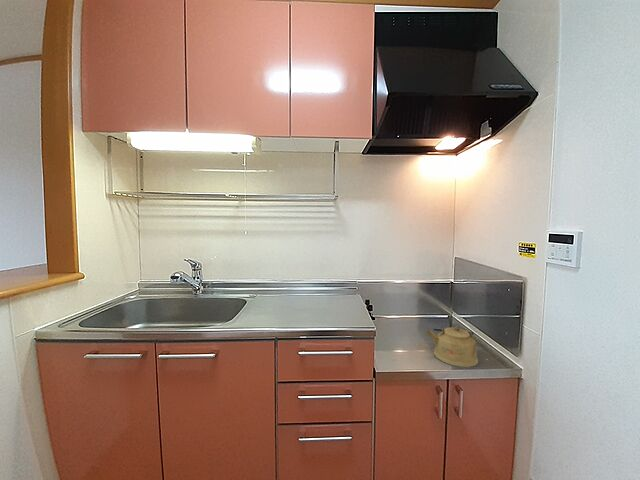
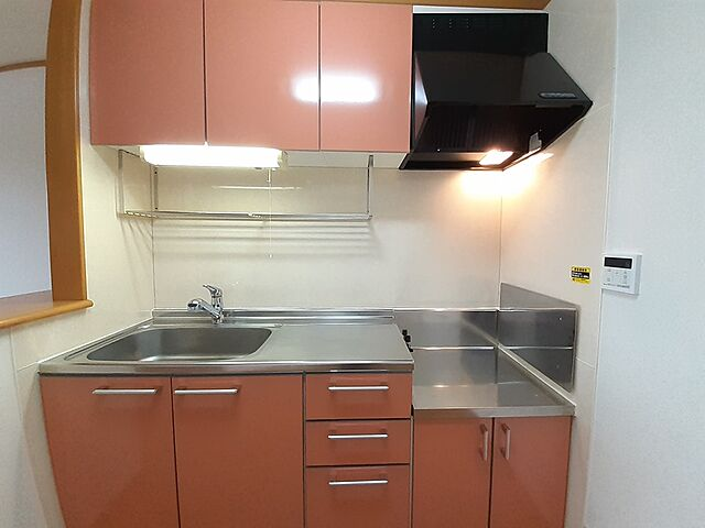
- kettle (451, 340)
